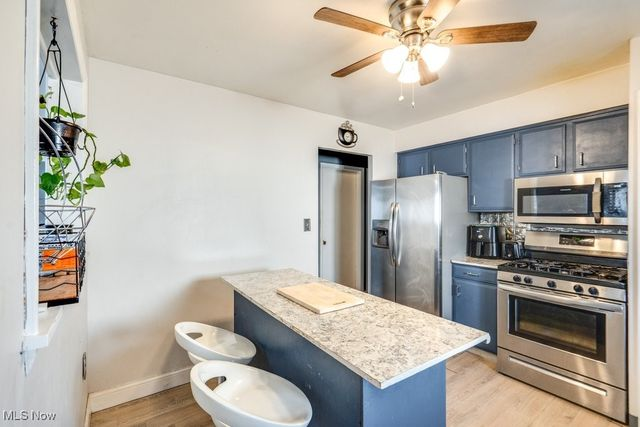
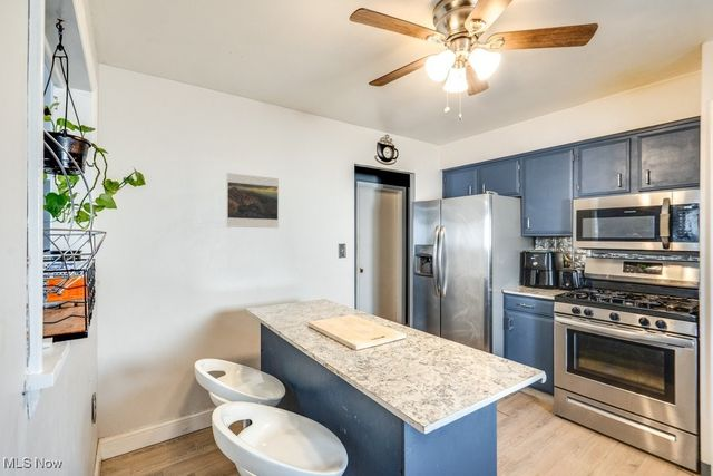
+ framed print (253, 202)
